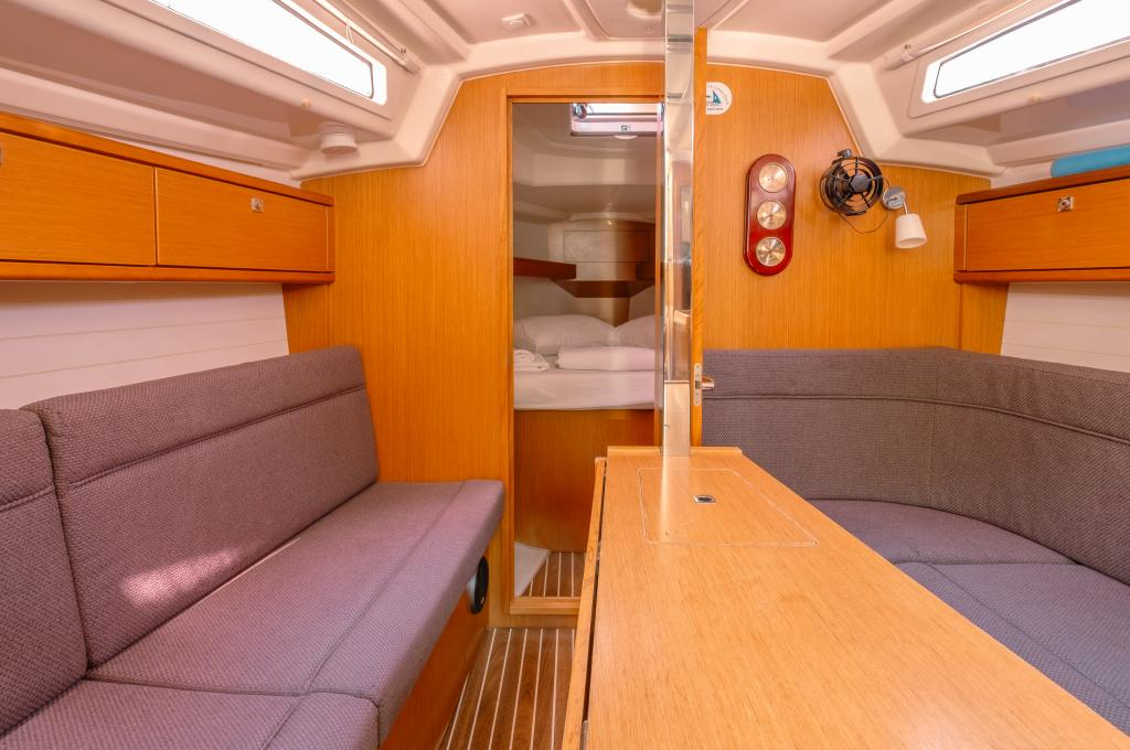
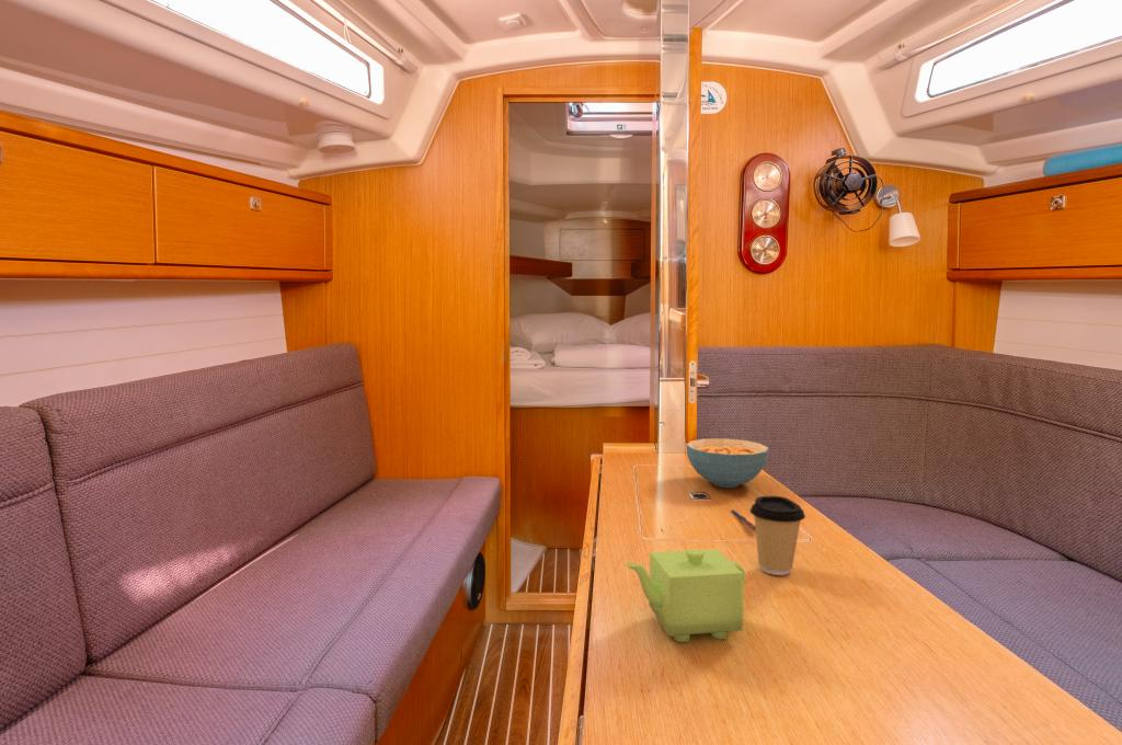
+ coffee cup (776, 536)
+ teapot (685, 589)
+ pen (743, 518)
+ cereal bowl (726, 465)
